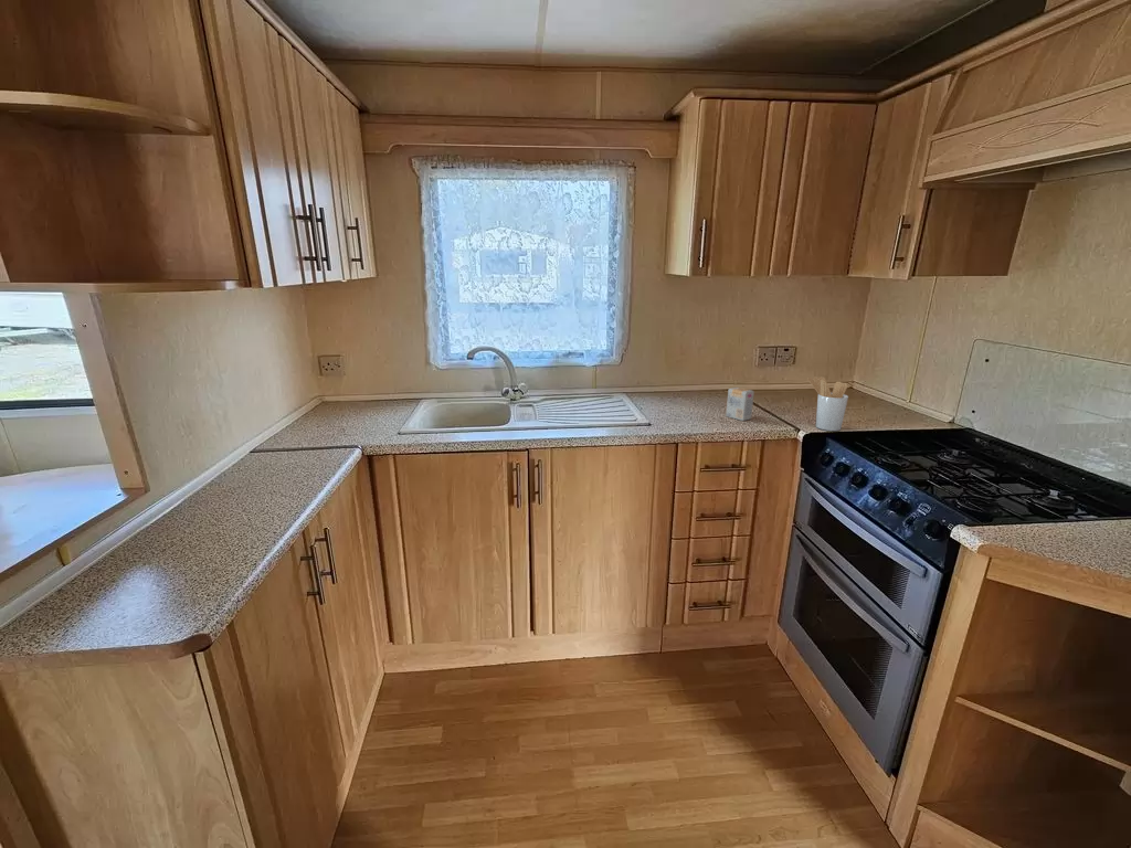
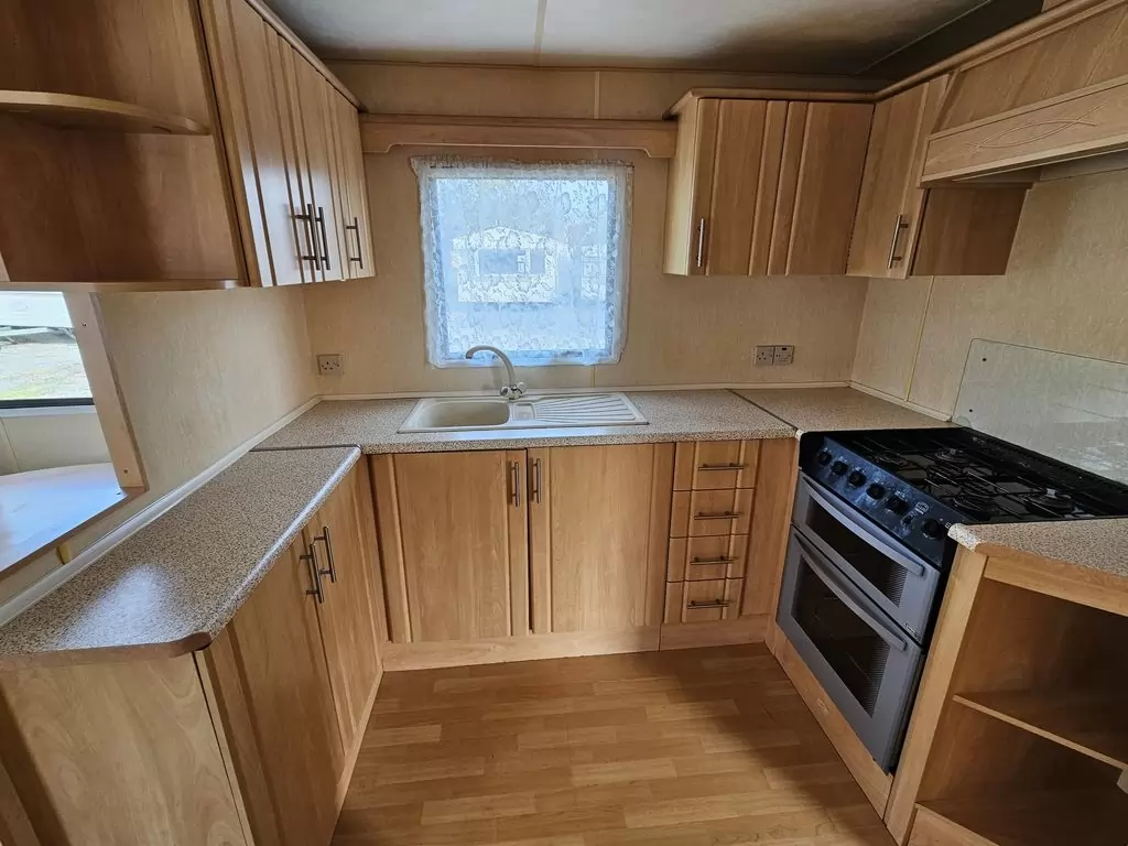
- utensil holder (825, 402)
- tea box (739, 403)
